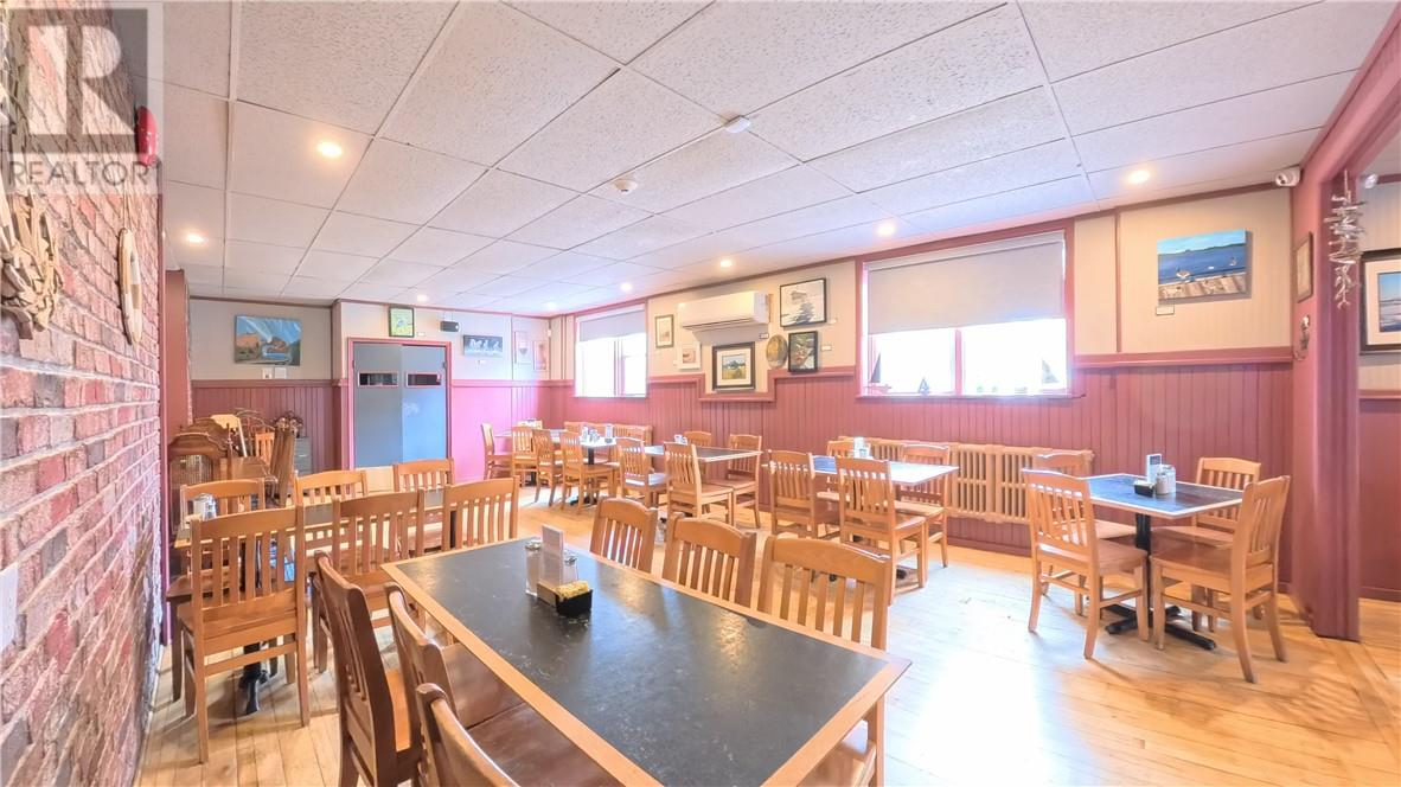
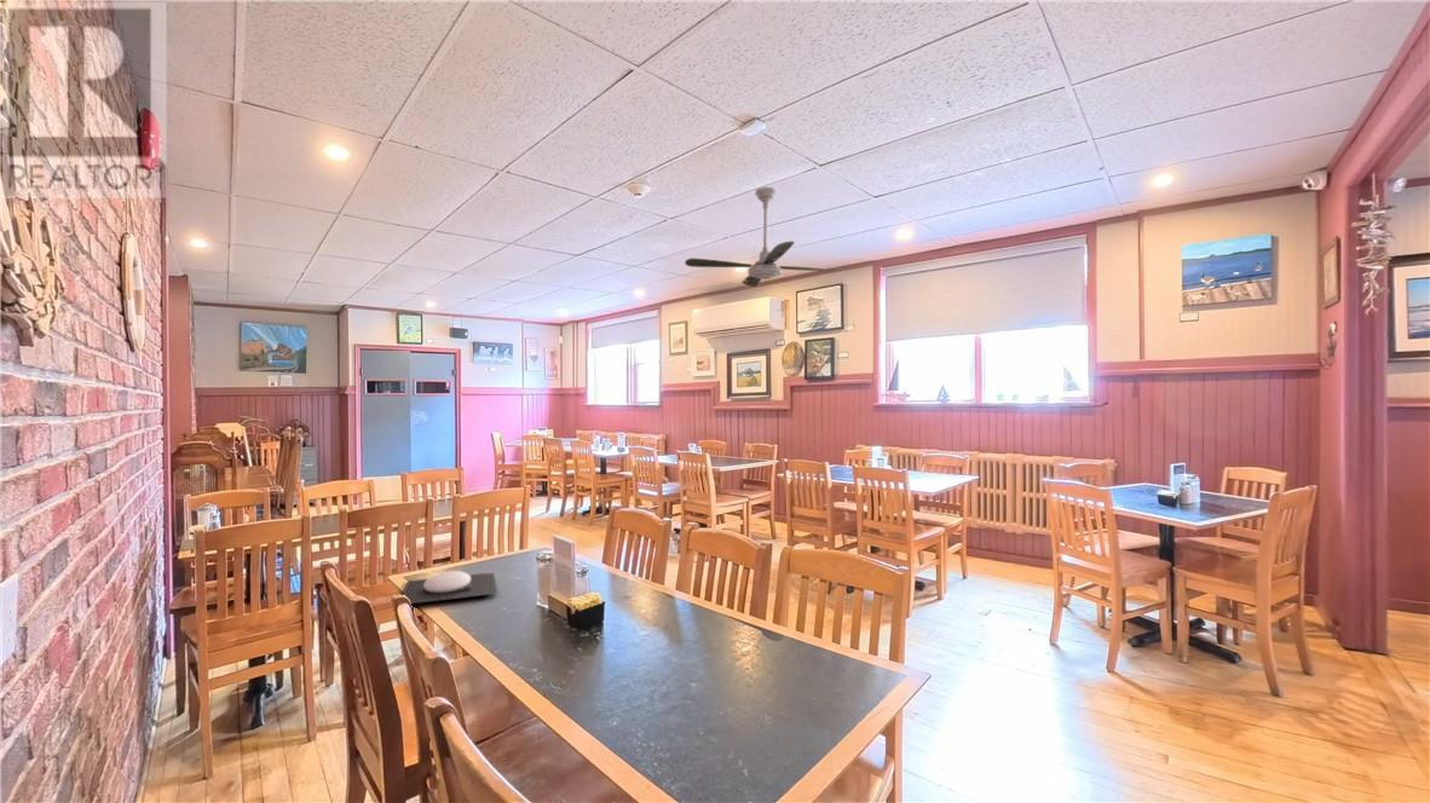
+ ceiling fan (763, 232)
+ plate (450, 582)
